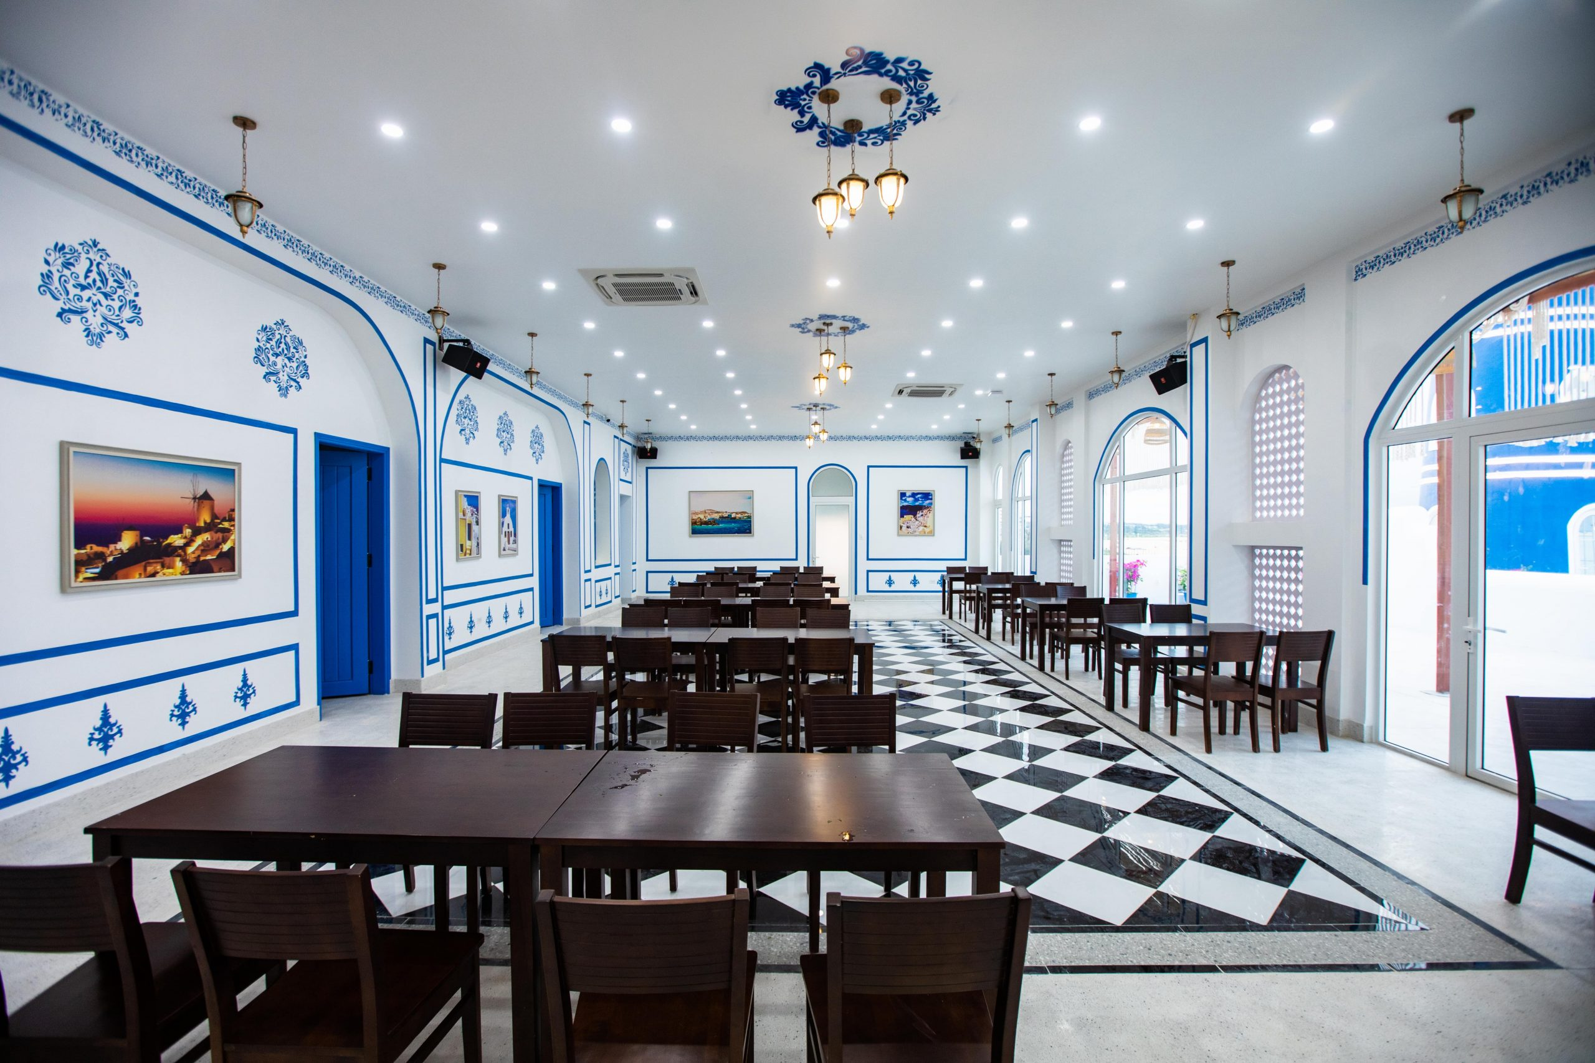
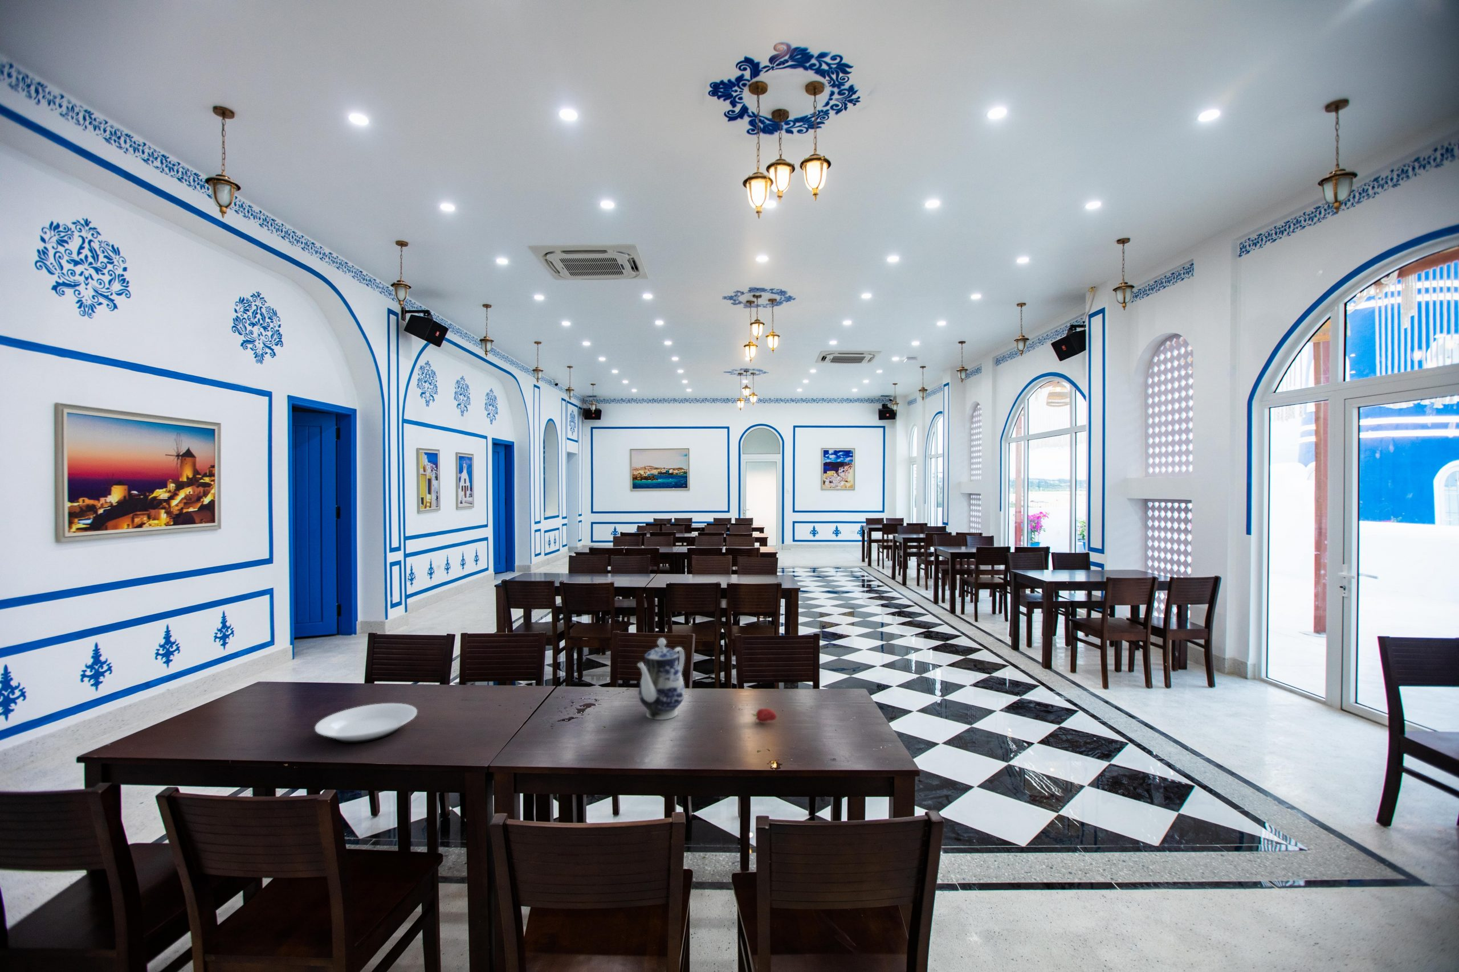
+ plate (368, 725)
+ fruit (764, 715)
+ teapot (662, 676)
